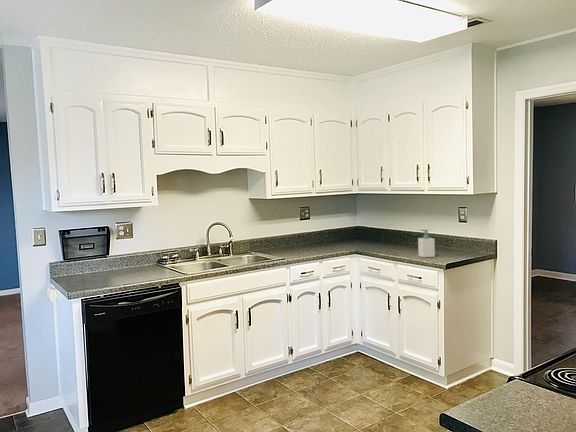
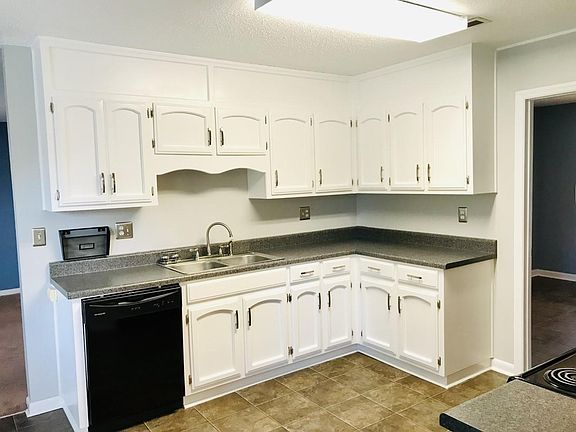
- soap bottle (426, 242)
